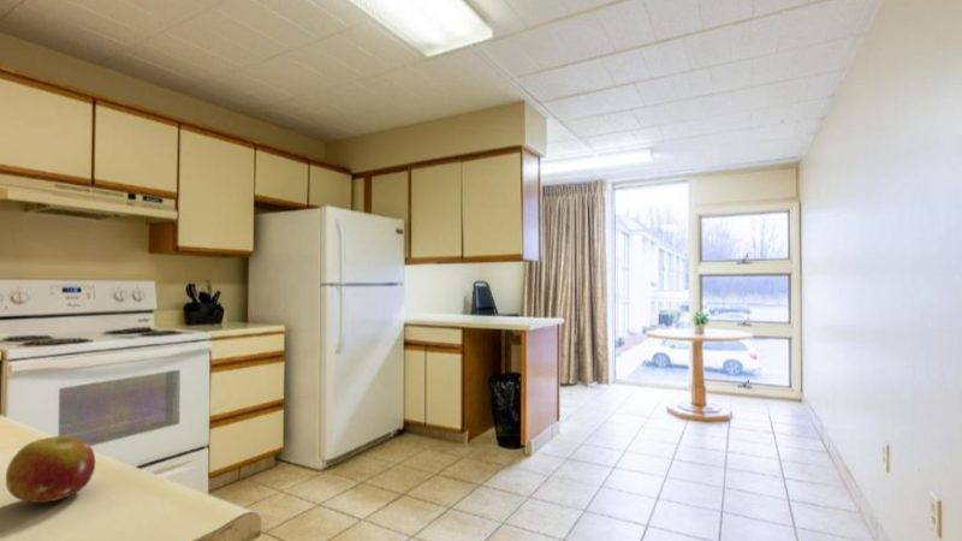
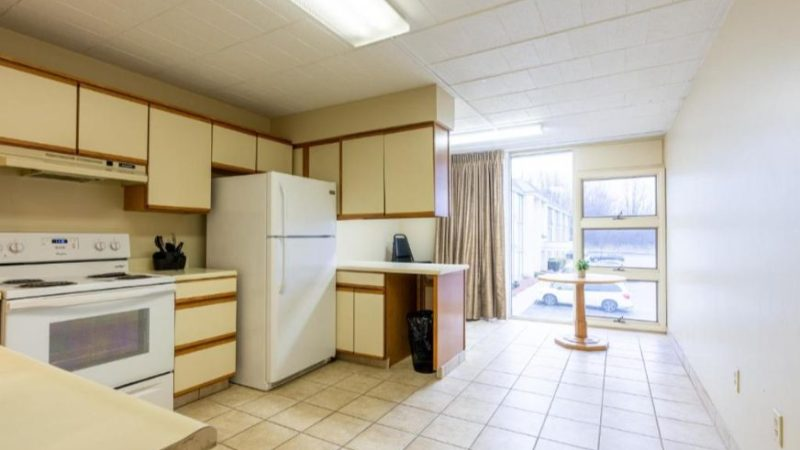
- fruit (52, 468)
